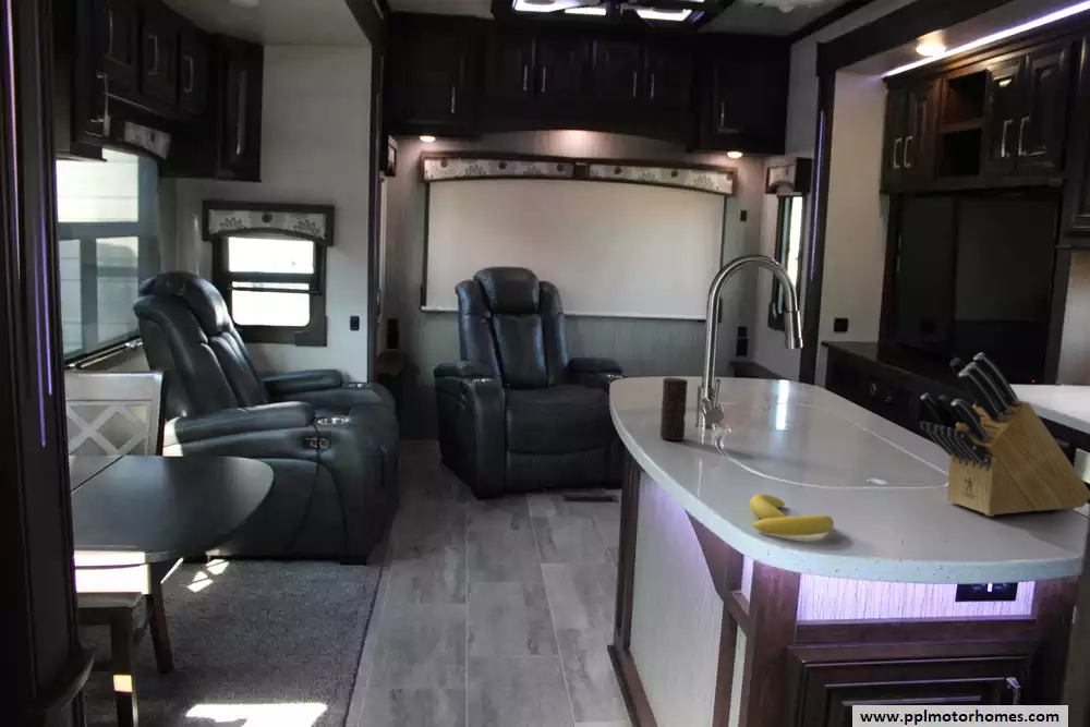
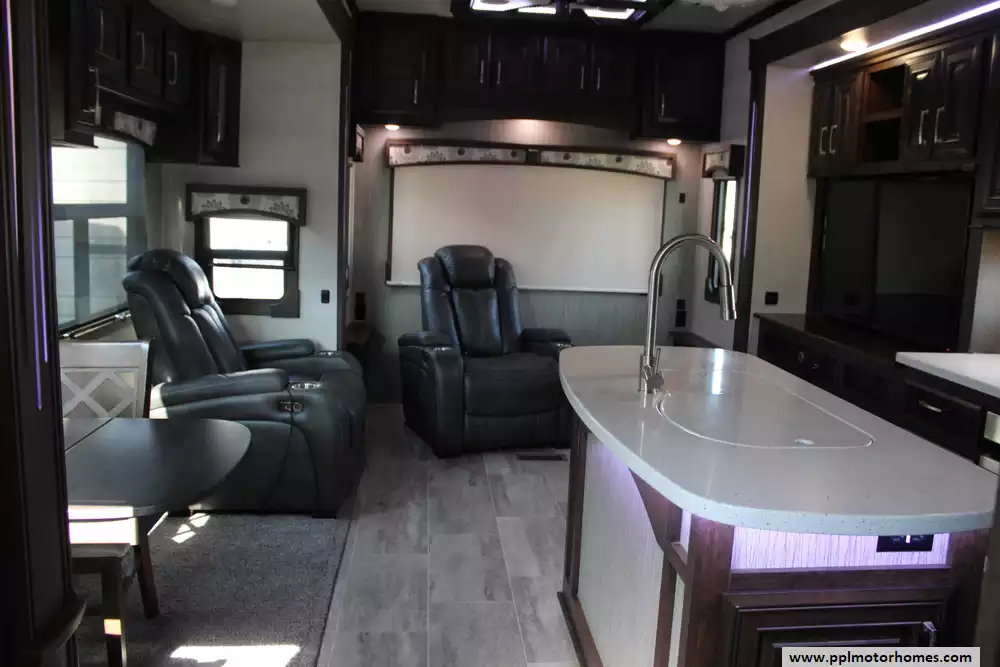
- knife block (1006, 429)
- candle (674, 408)
- banana (789, 517)
